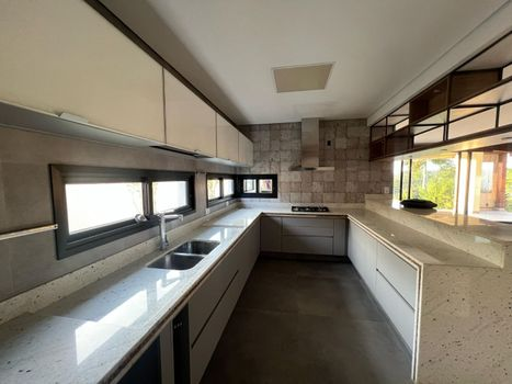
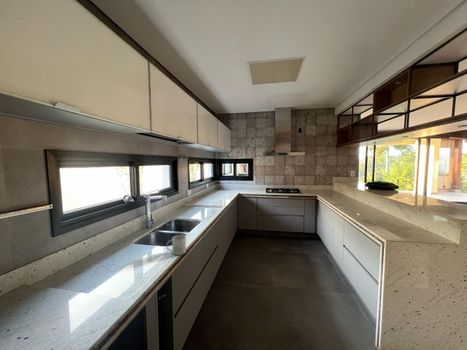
+ mug (176, 244)
